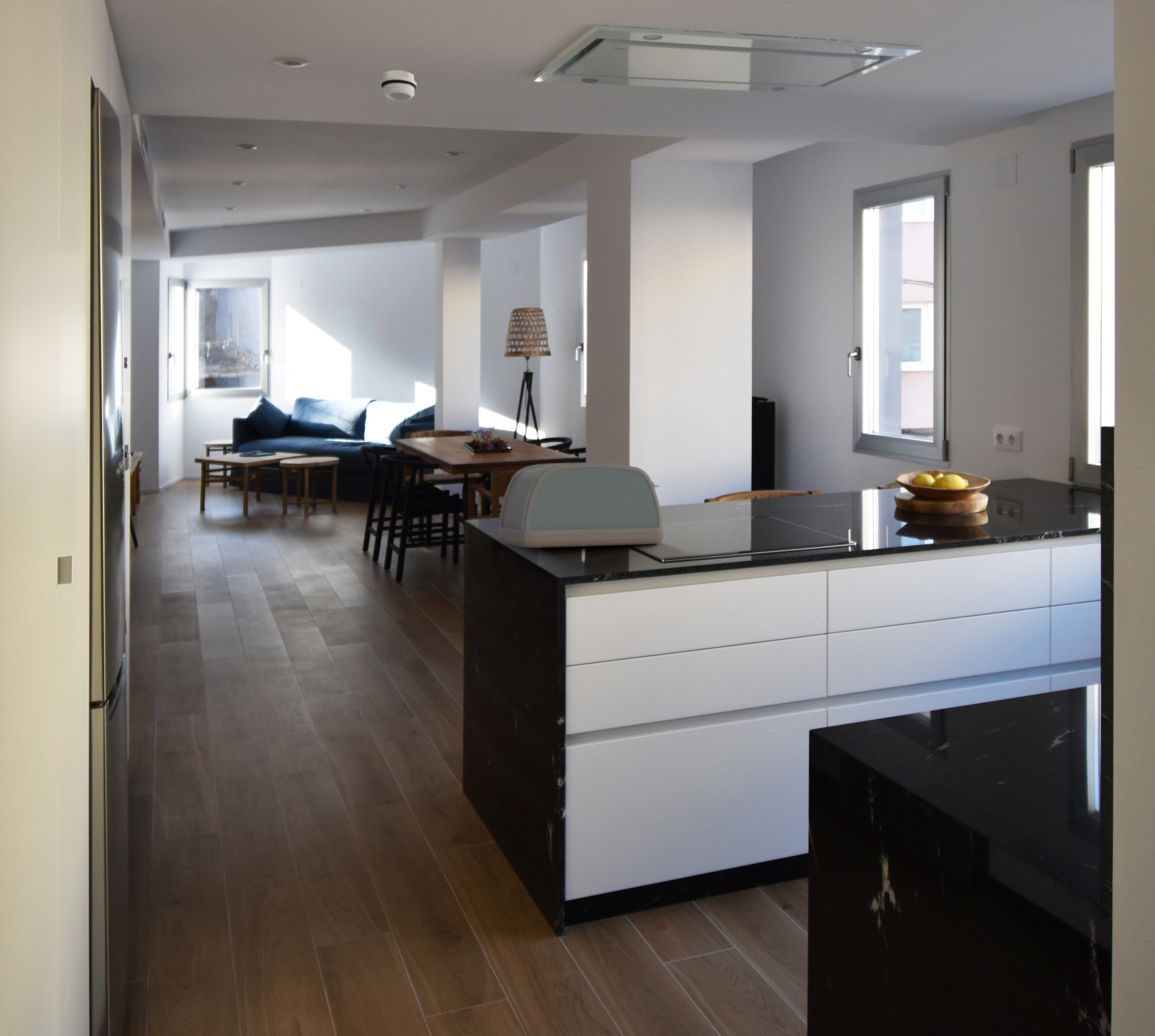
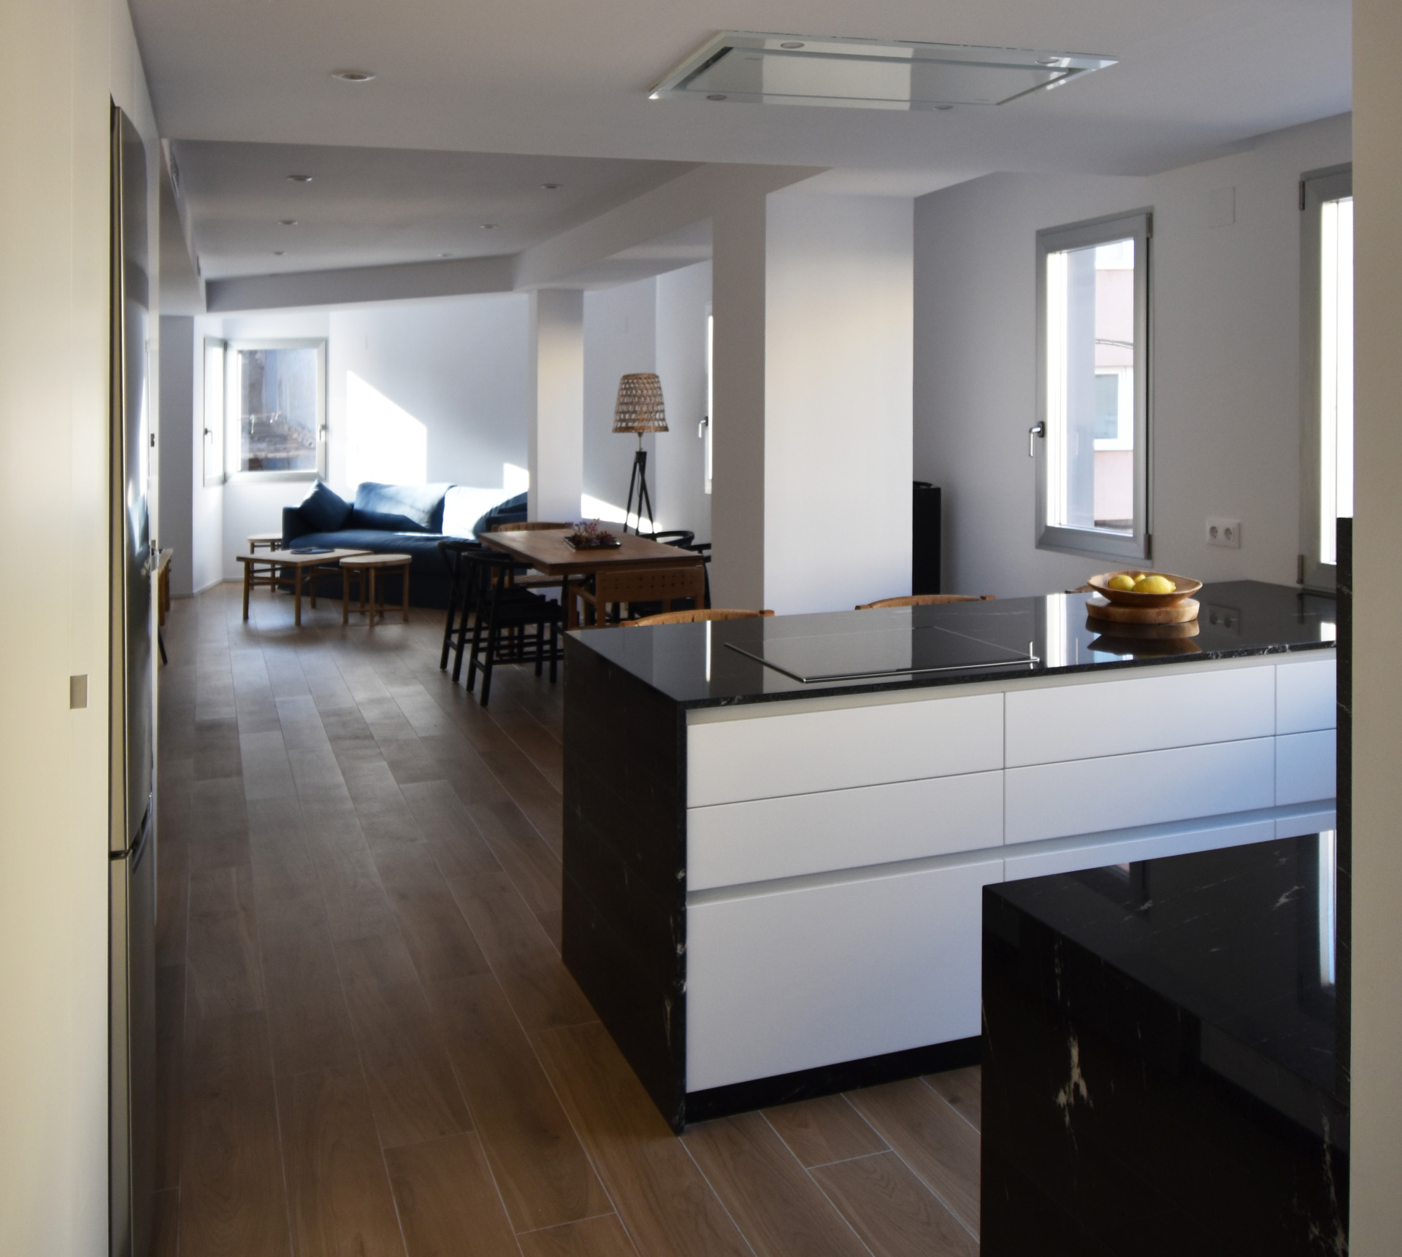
- toaster (583, 503)
- smoke detector (398, 86)
